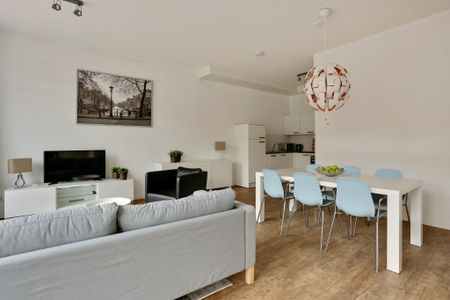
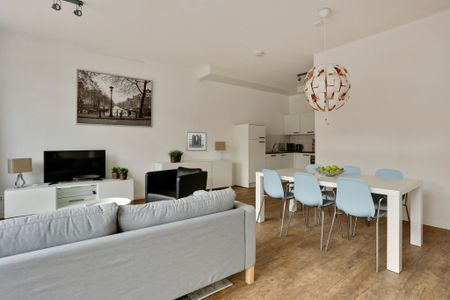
+ wall art (196, 141)
